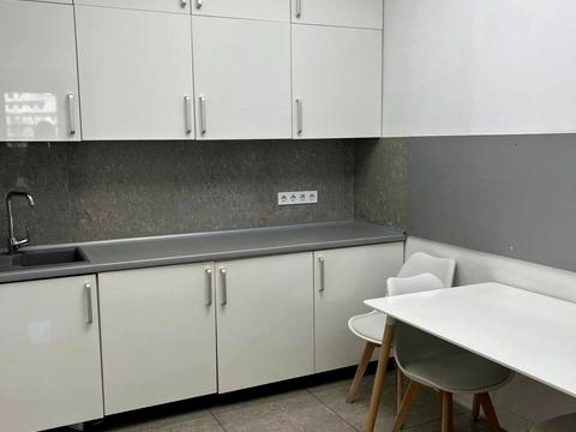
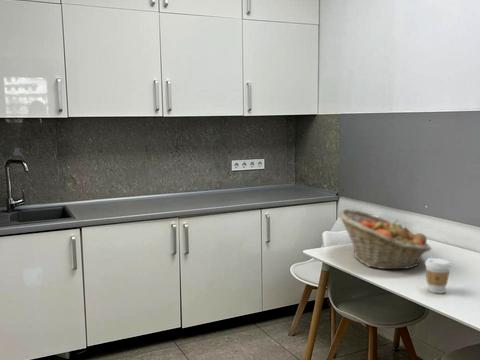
+ fruit basket (382, 236)
+ coffee cup (437, 275)
